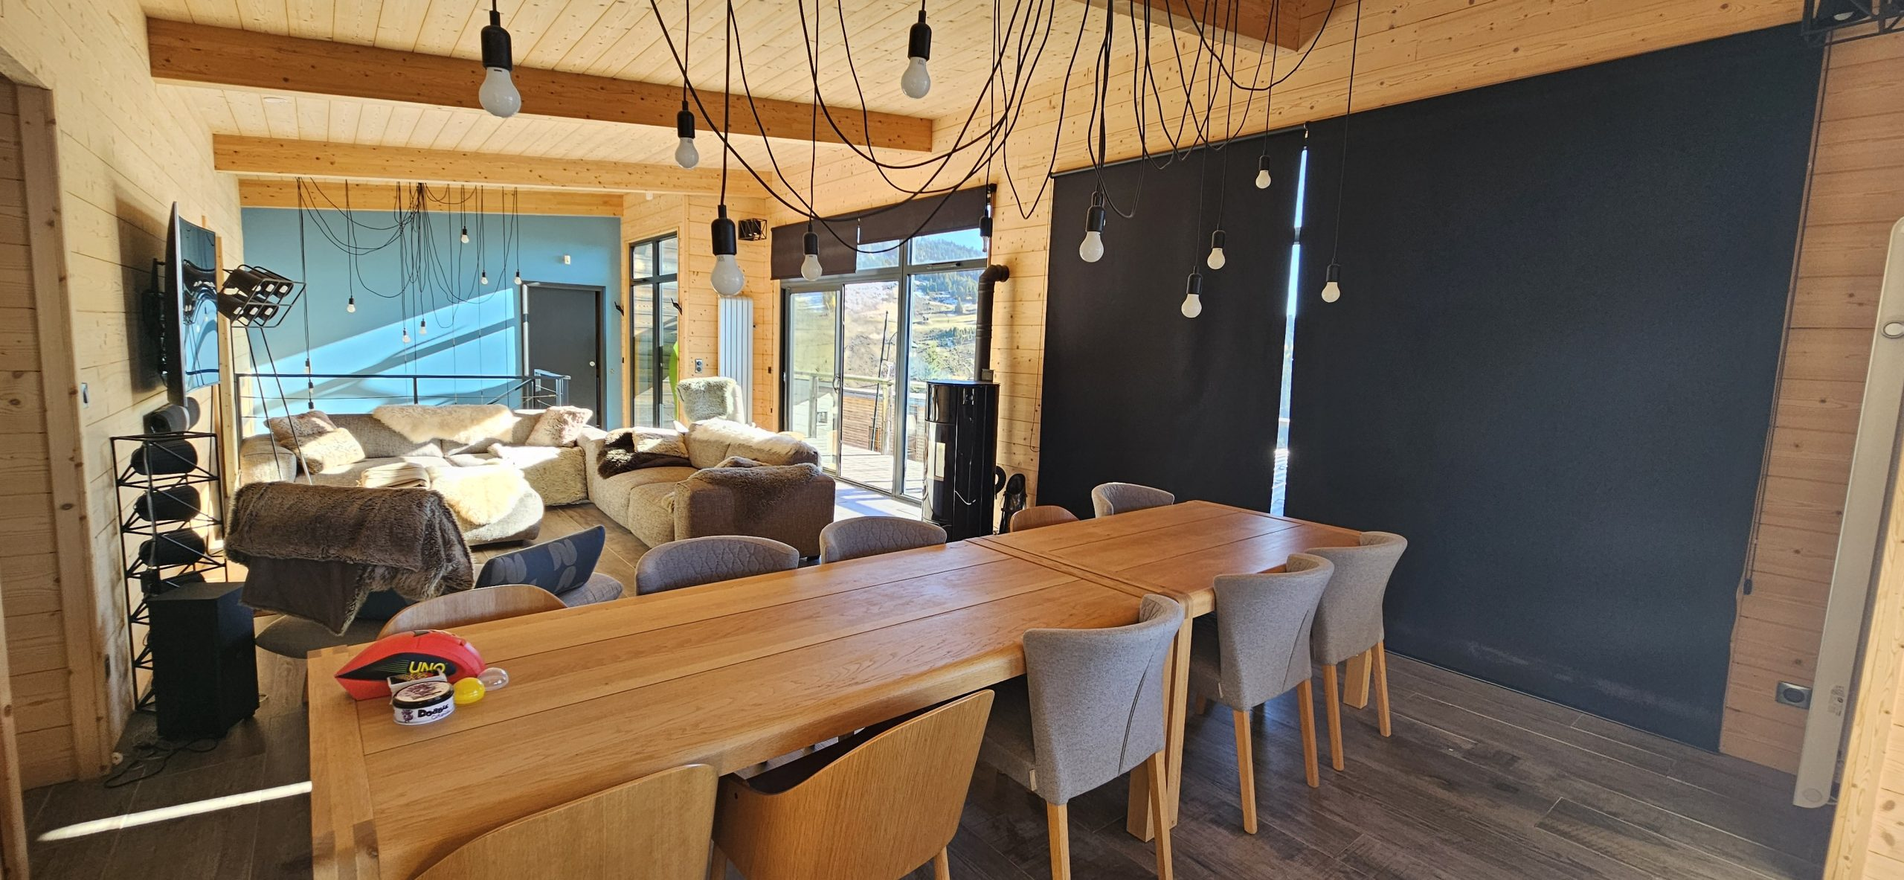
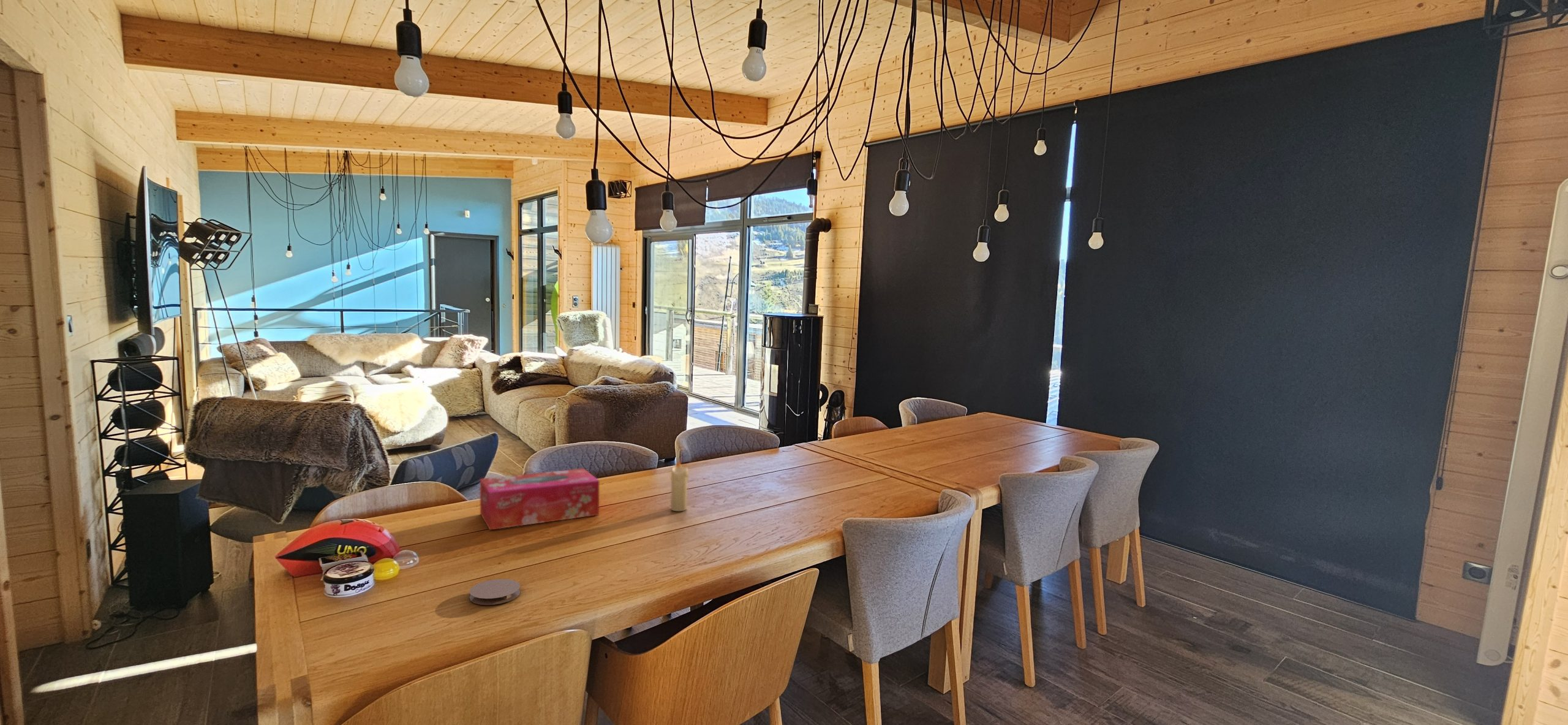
+ coaster (495, 591)
+ candle (679, 484)
+ tissue box (540, 497)
